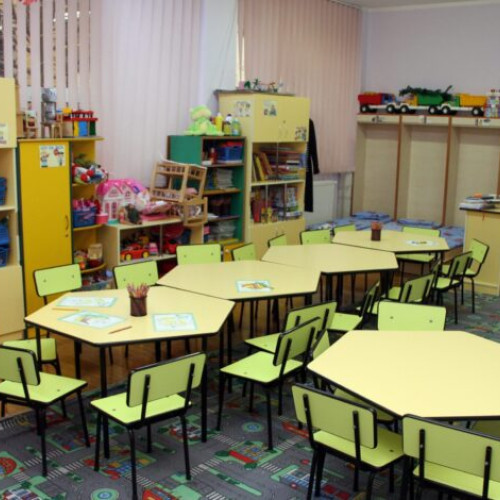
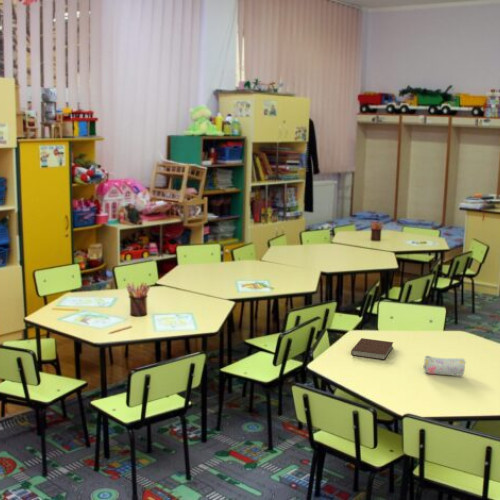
+ pencil case (444, 365)
+ notebook (372, 348)
